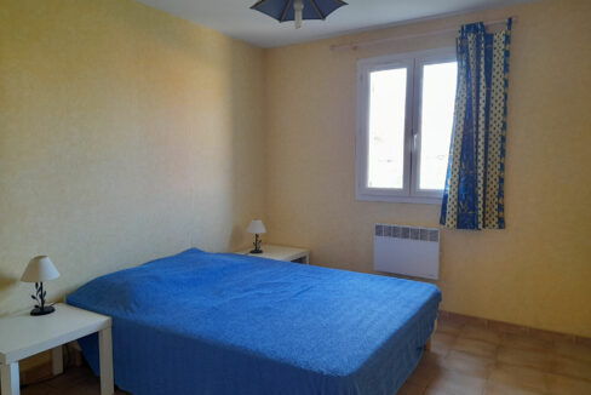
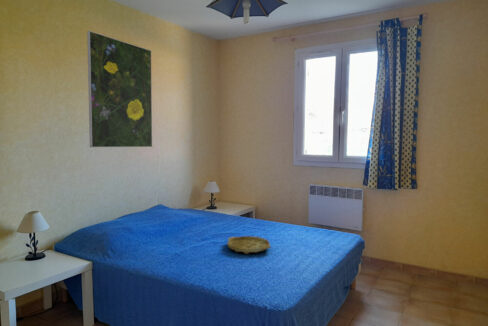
+ tray (248, 245)
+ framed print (122, 94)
